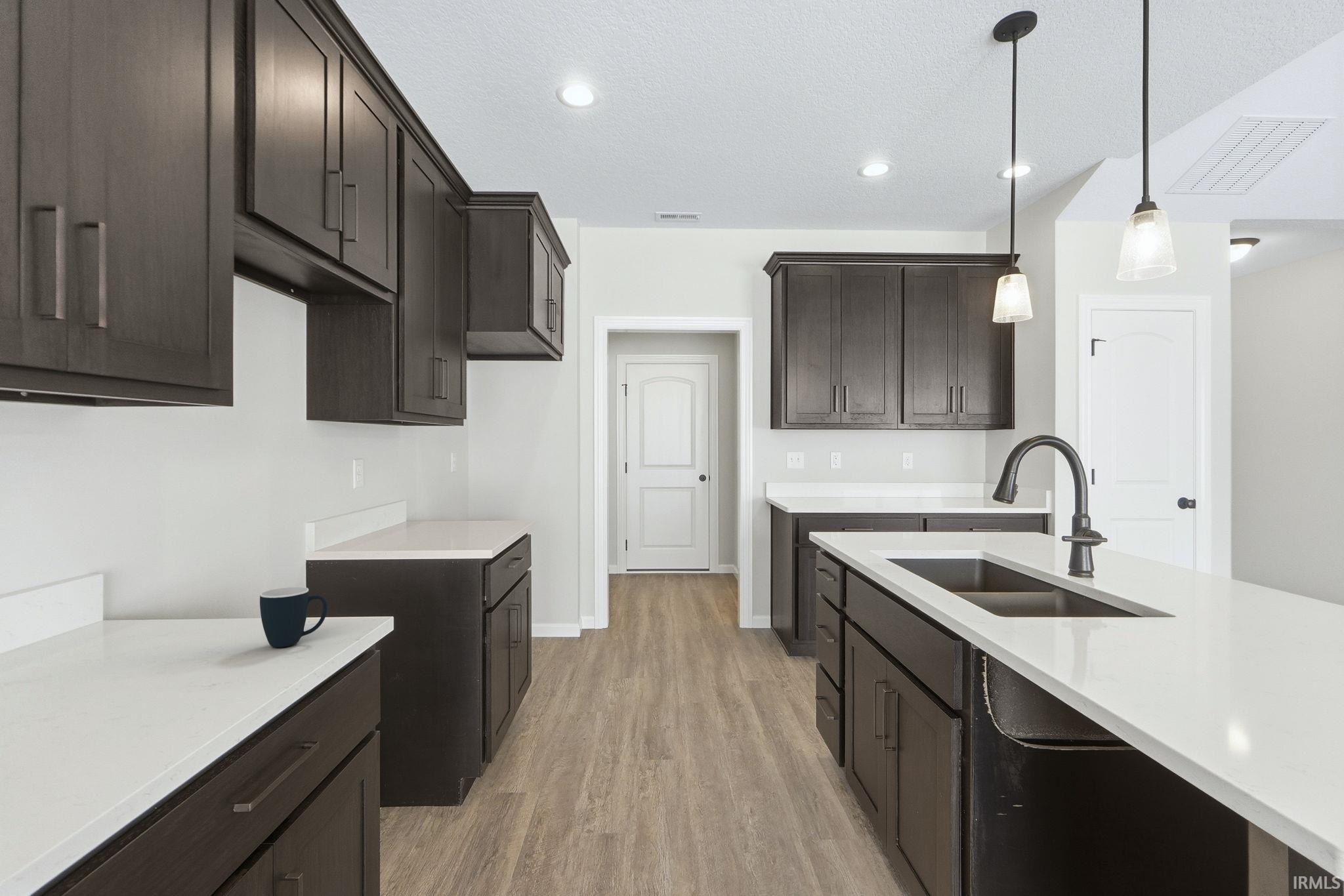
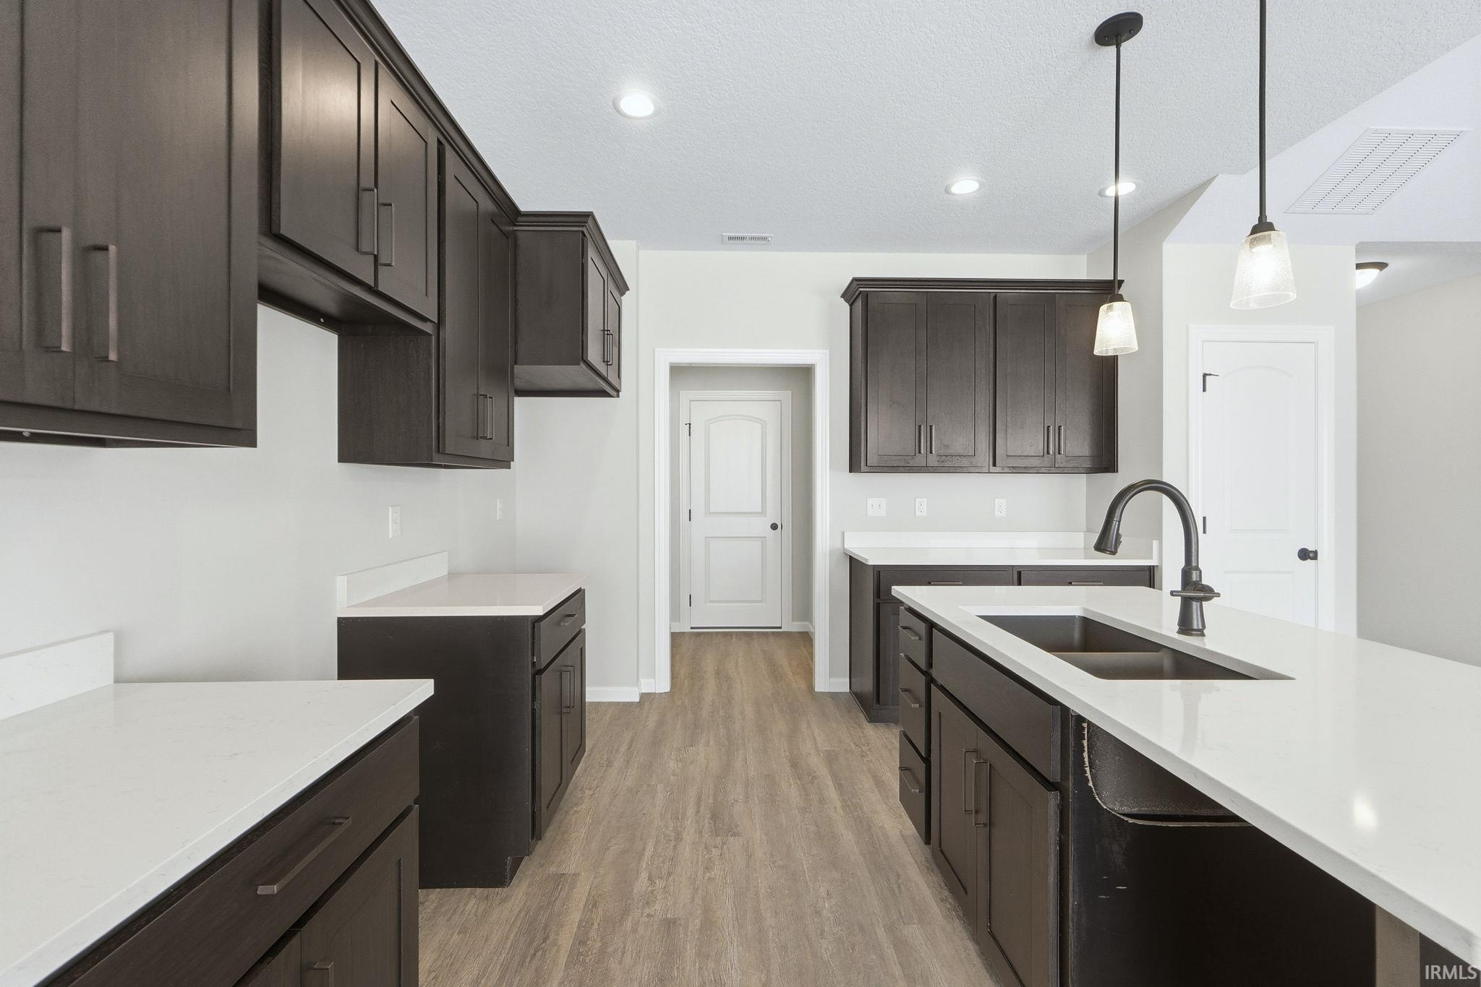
- mug (294, 617)
